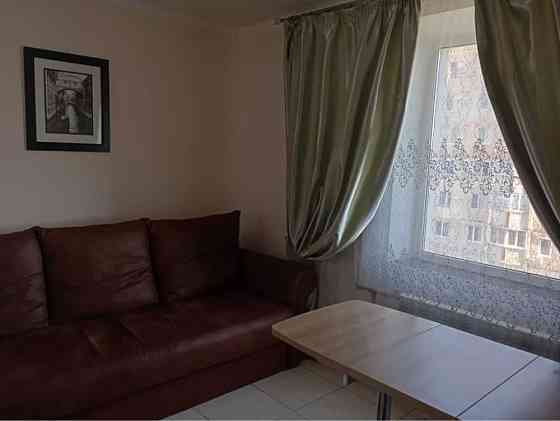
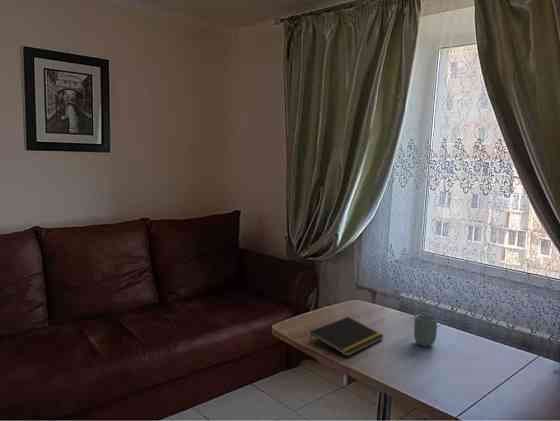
+ notepad (347, 335)
+ cup (425, 331)
